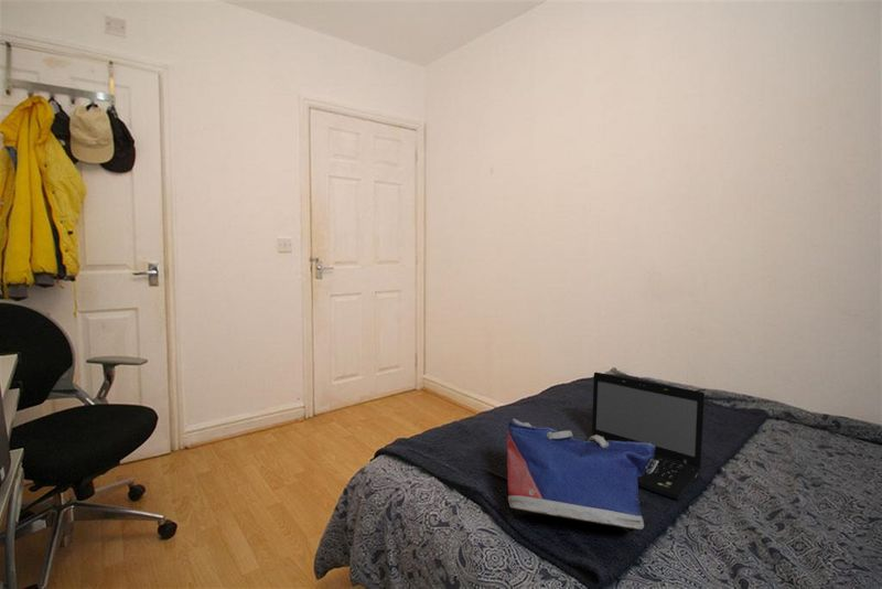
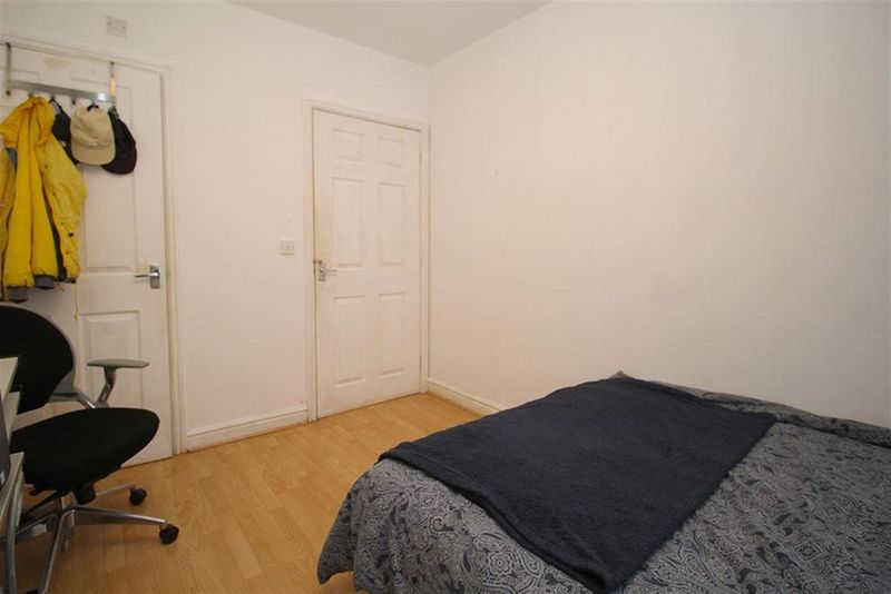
- tote bag (574, 481)
- laptop (630, 428)
